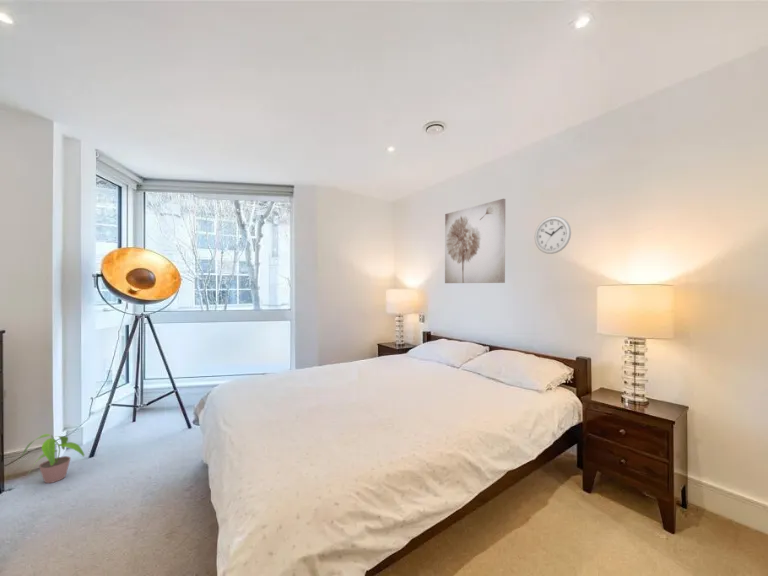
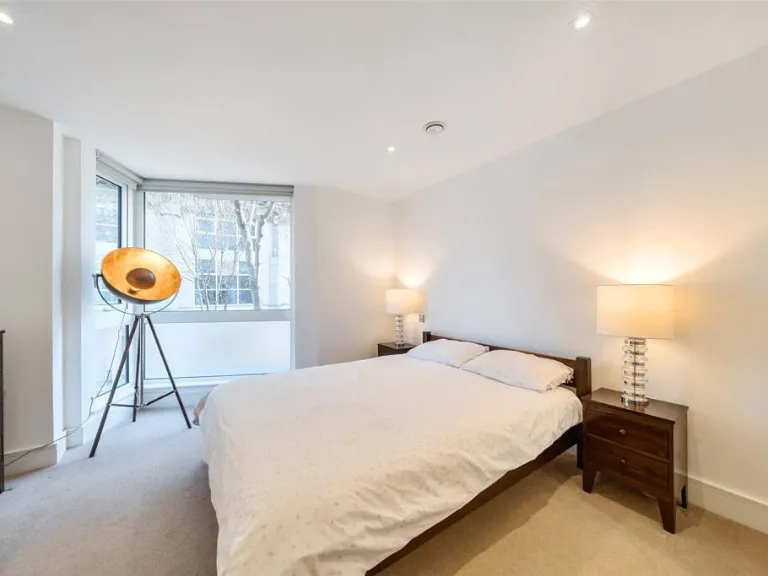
- wall art (472, 245)
- potted plant (54, 456)
- wall clock (551, 235)
